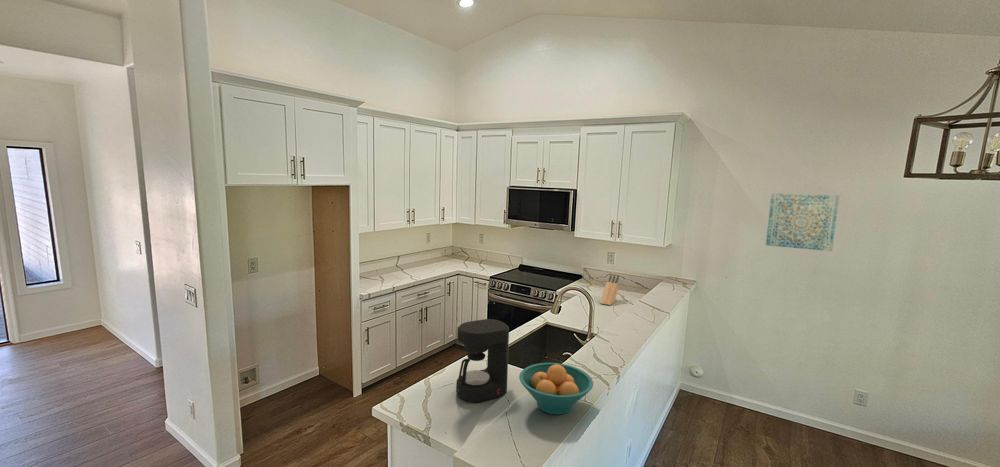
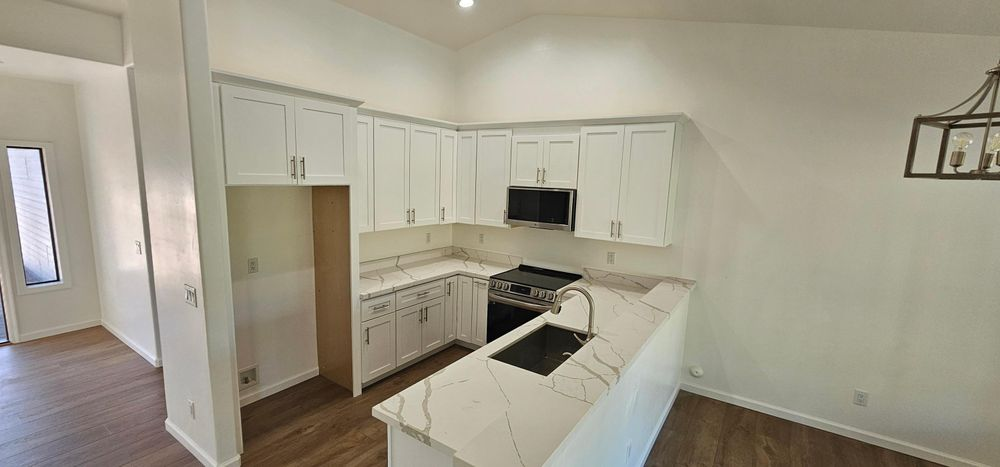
- knife block (610, 289)
- wall art (800, 221)
- coffee maker (482, 359)
- fruit bowl (555, 385)
